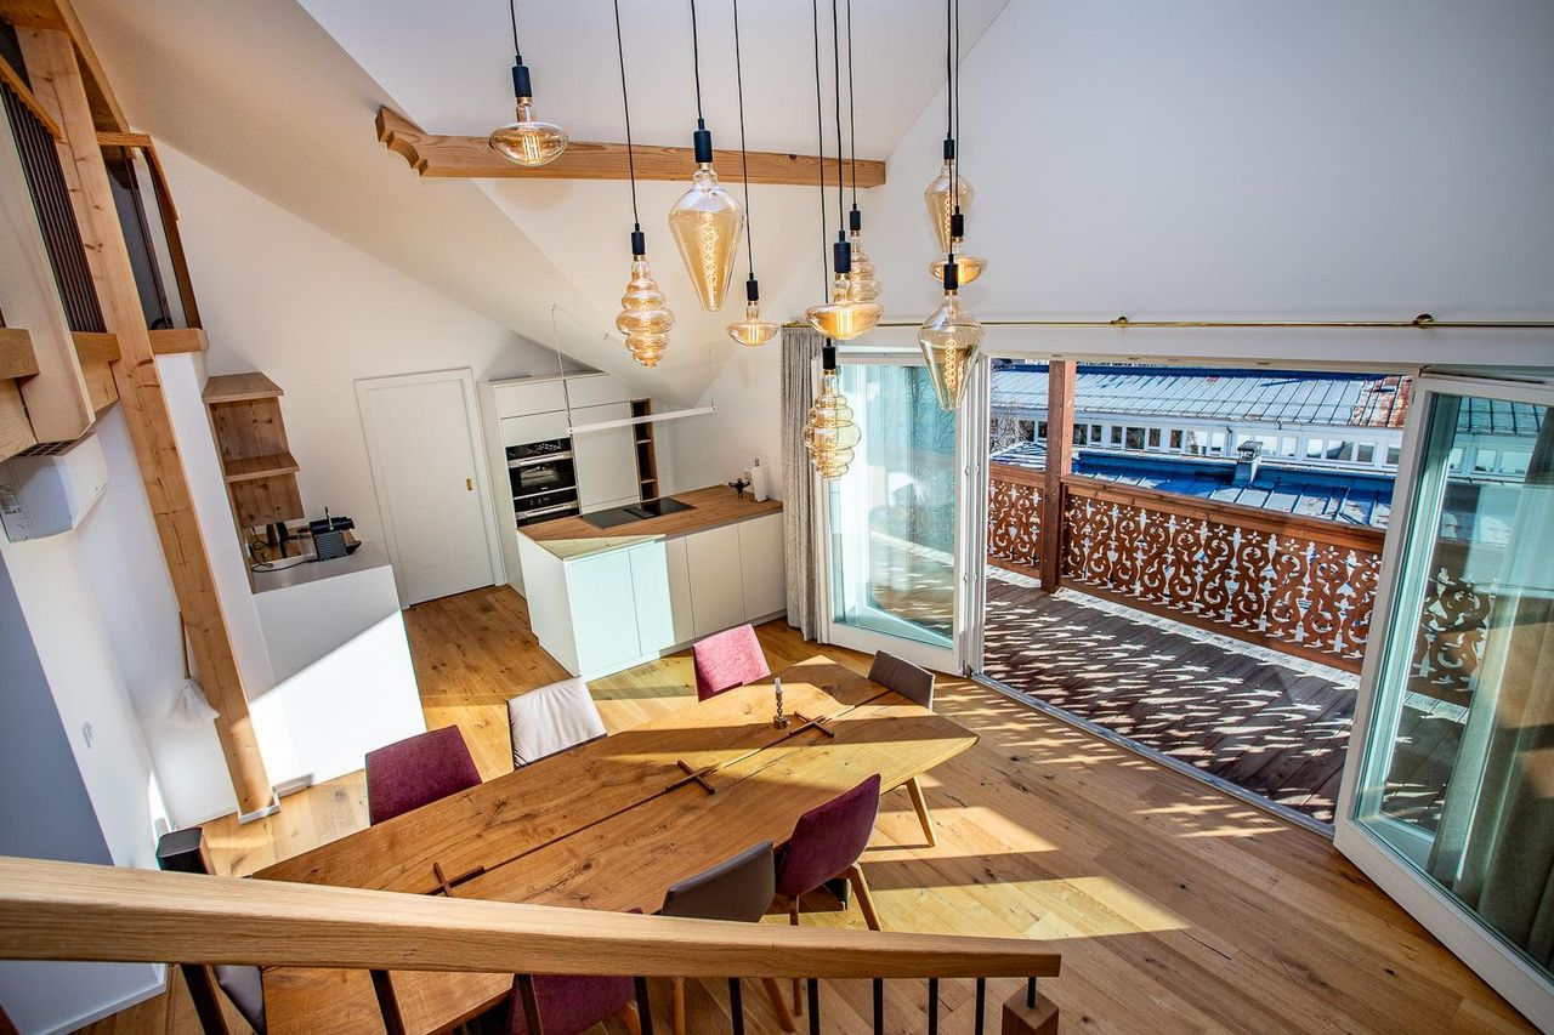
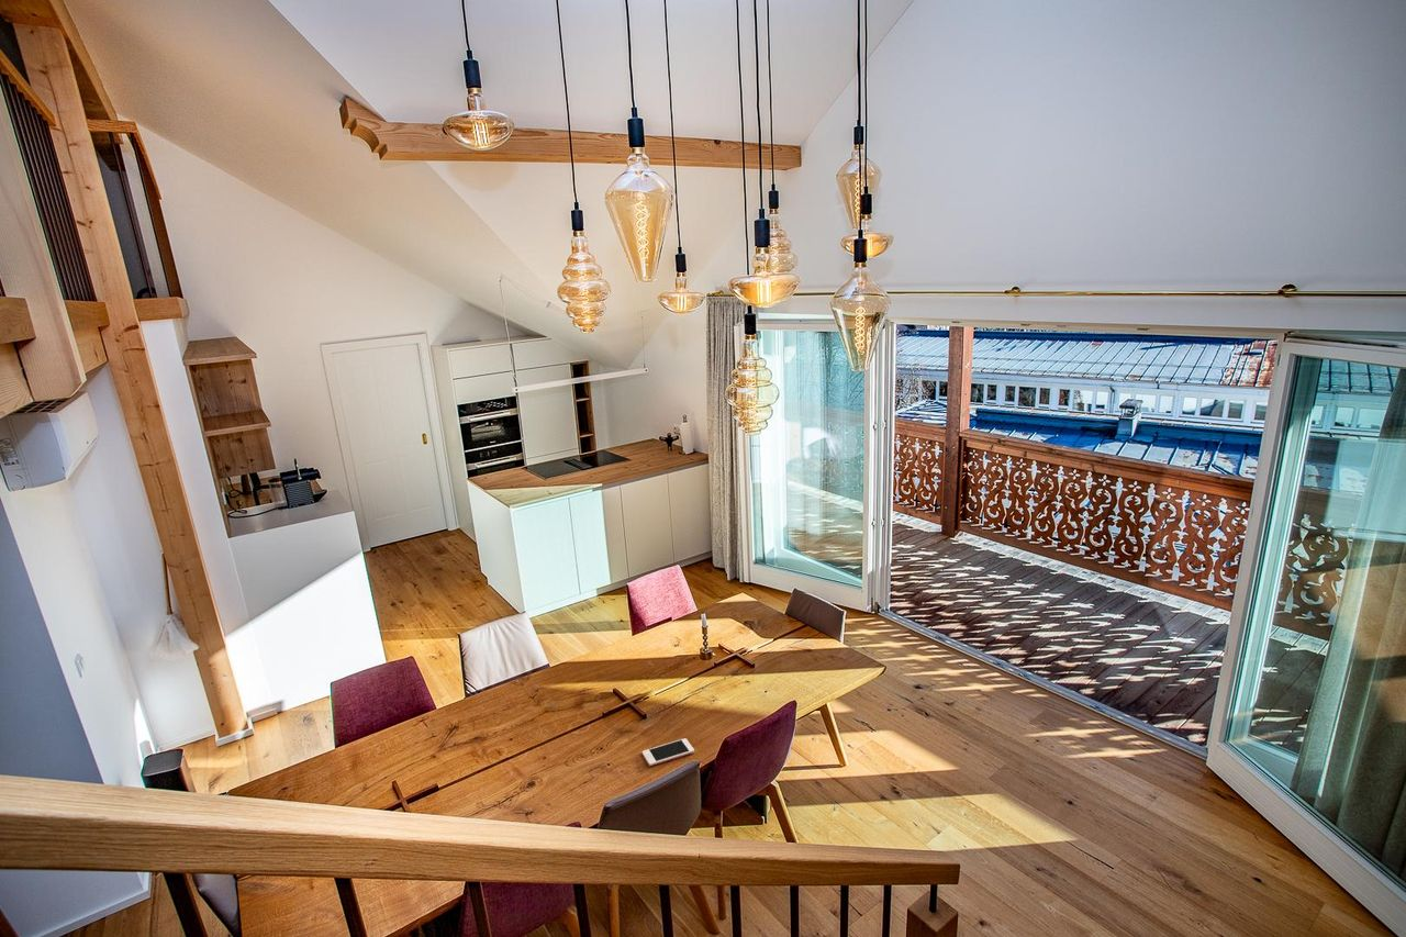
+ cell phone (668, 751)
